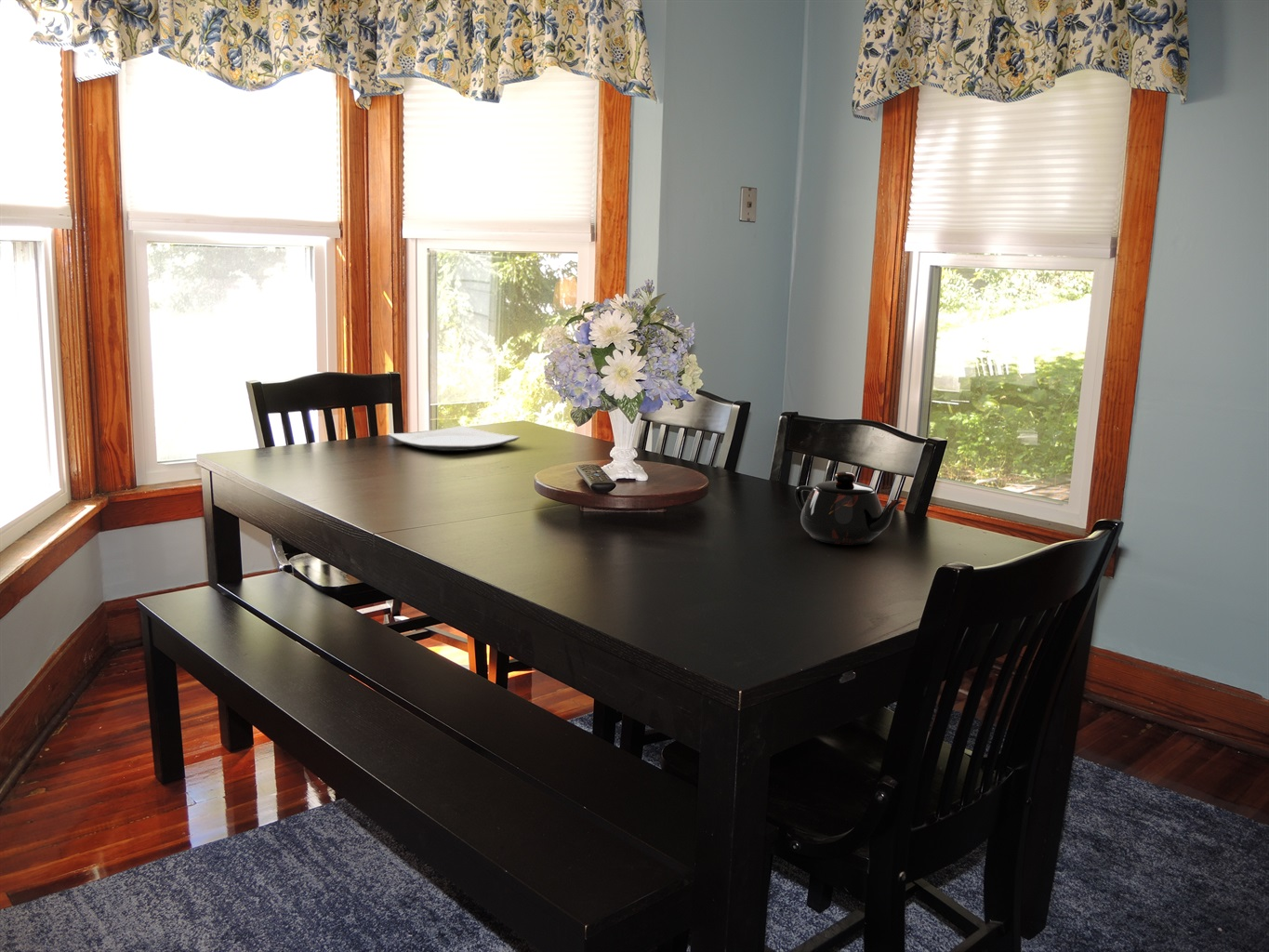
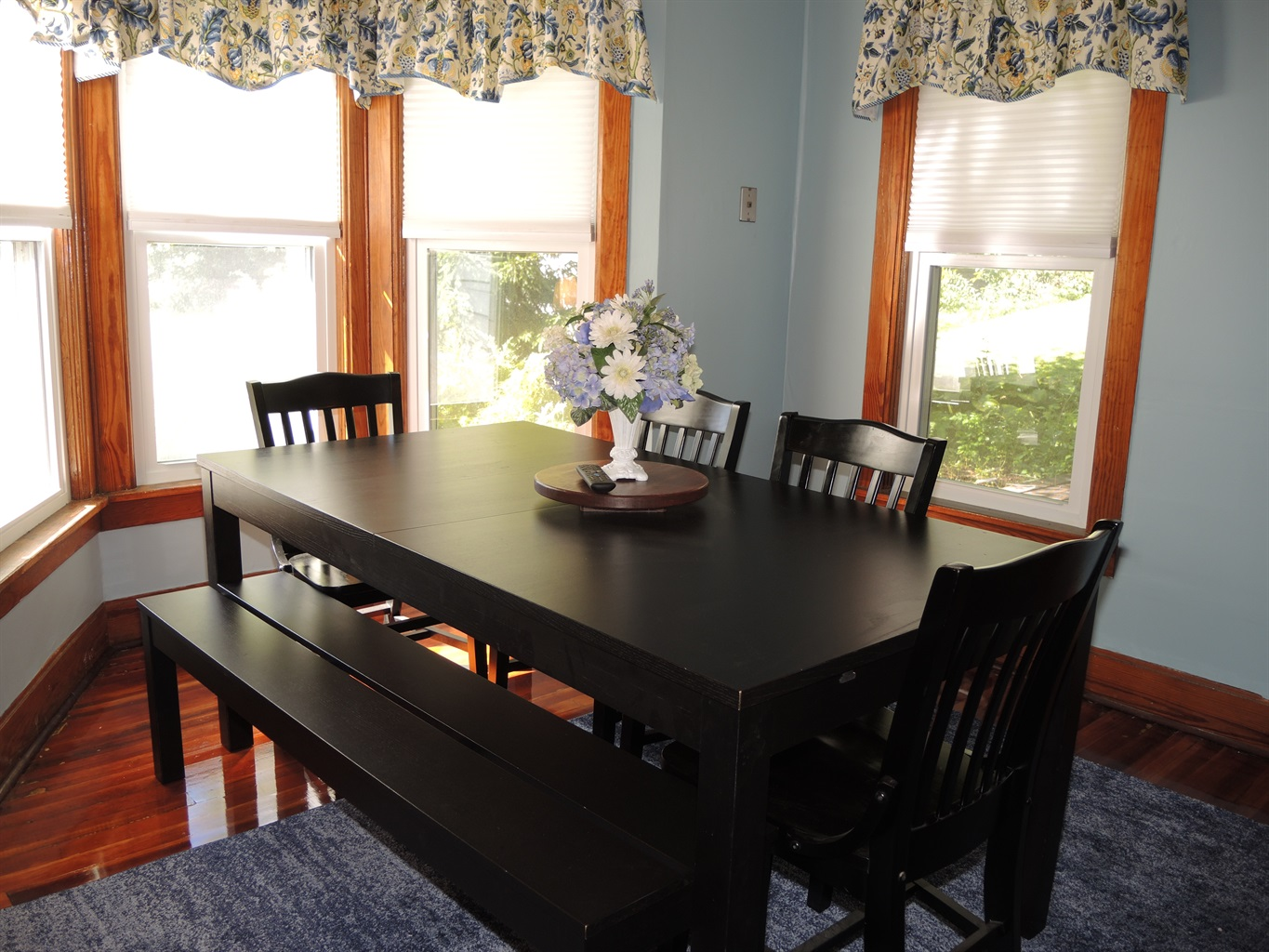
- plate (454, 440)
- teapot (846, 506)
